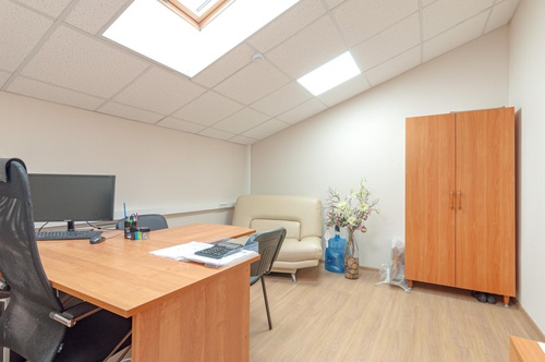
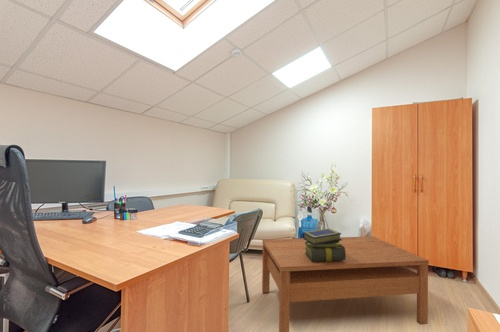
+ coffee table (335, 277)
+ stack of books (322, 244)
